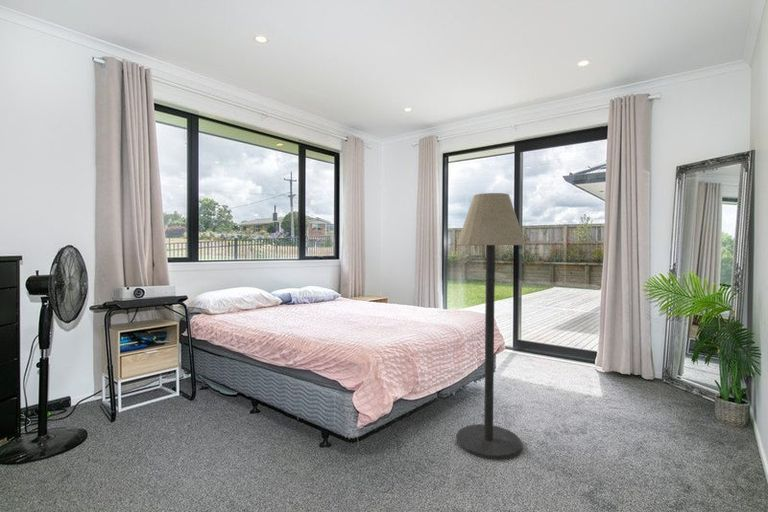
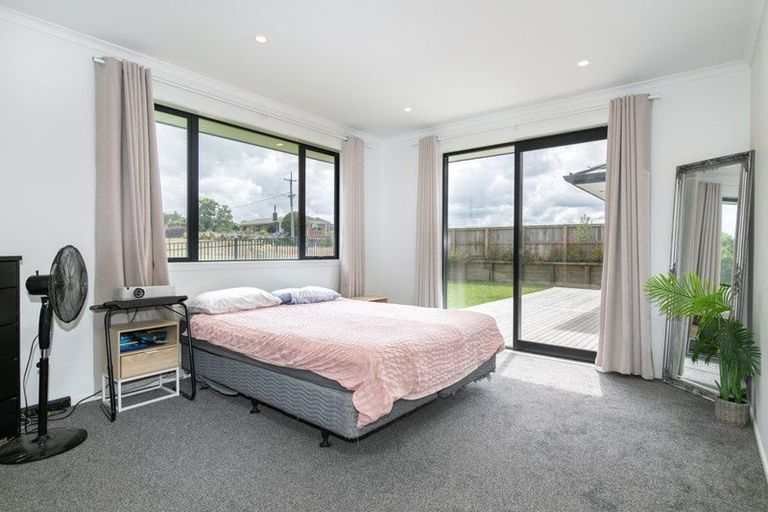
- floor lamp (489, 319)
